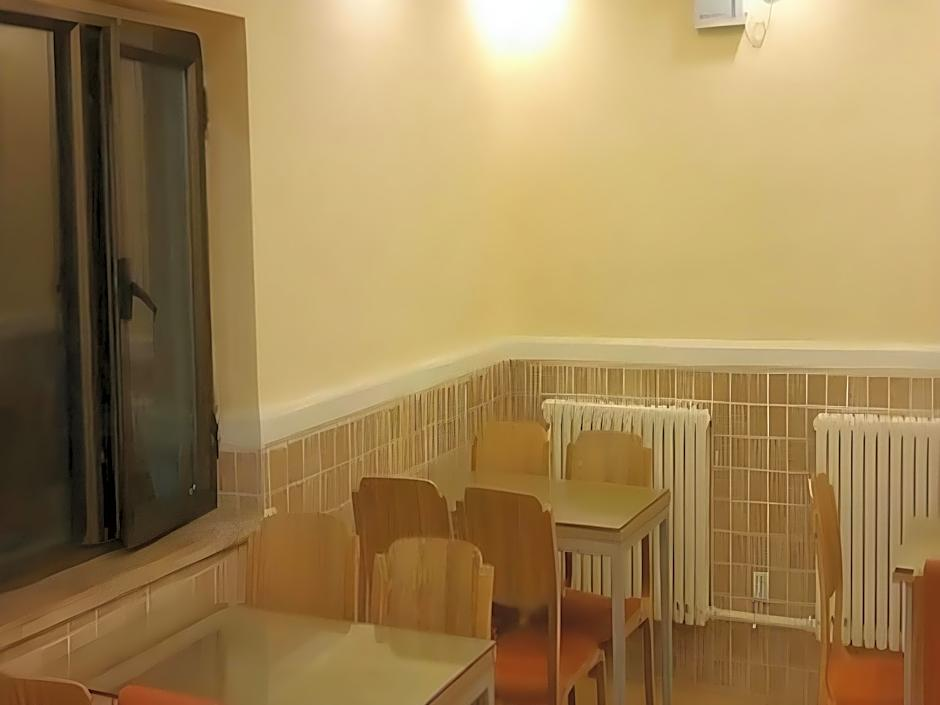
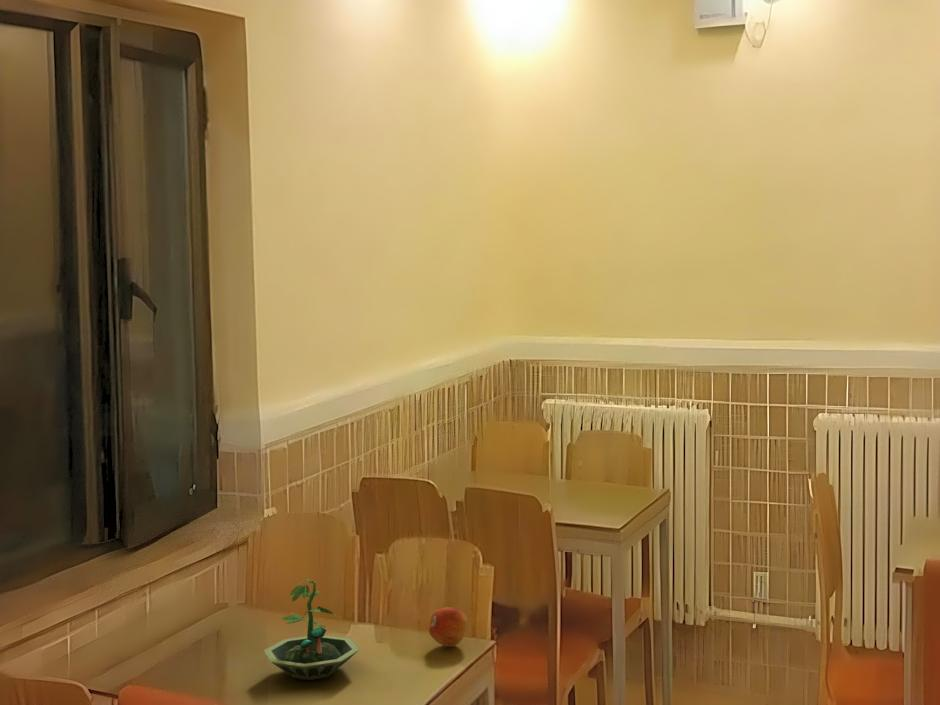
+ fruit (448, 626)
+ terrarium (310, 599)
